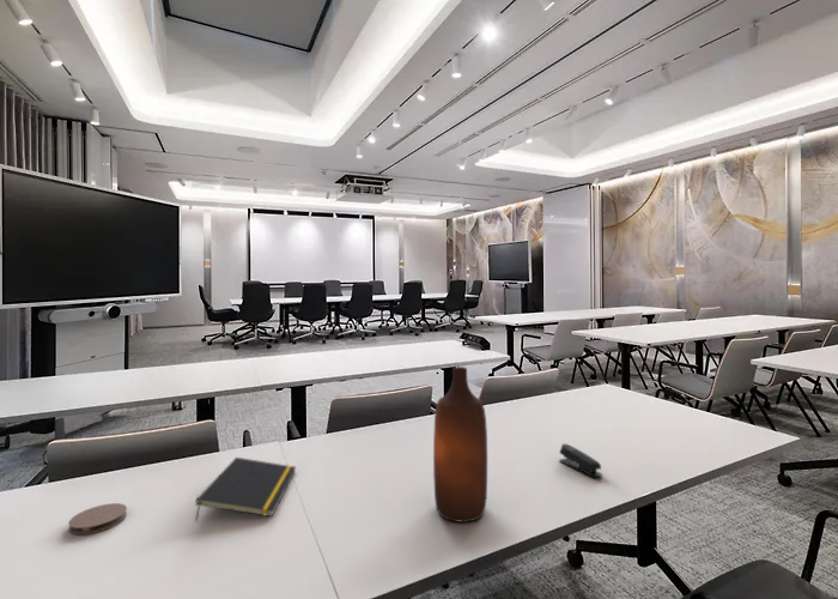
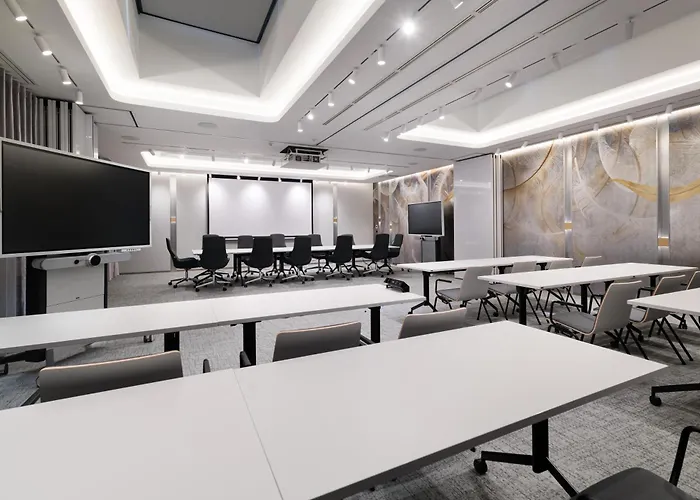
- notepad (251, 483)
- coaster (98, 518)
- stapler (579, 459)
- bottle (460, 438)
